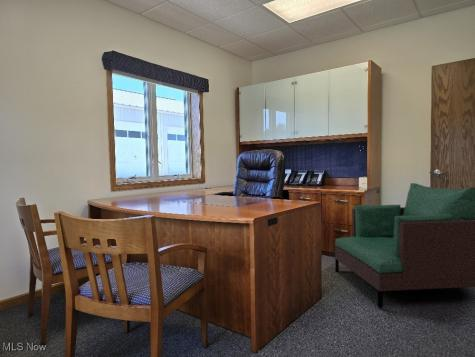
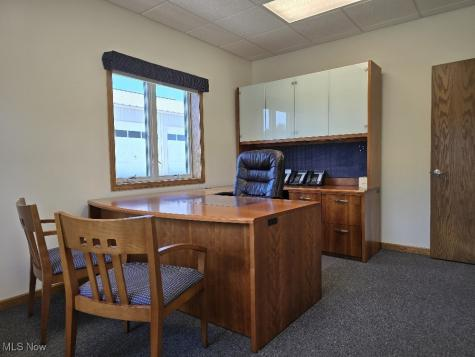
- armchair (404, 235)
